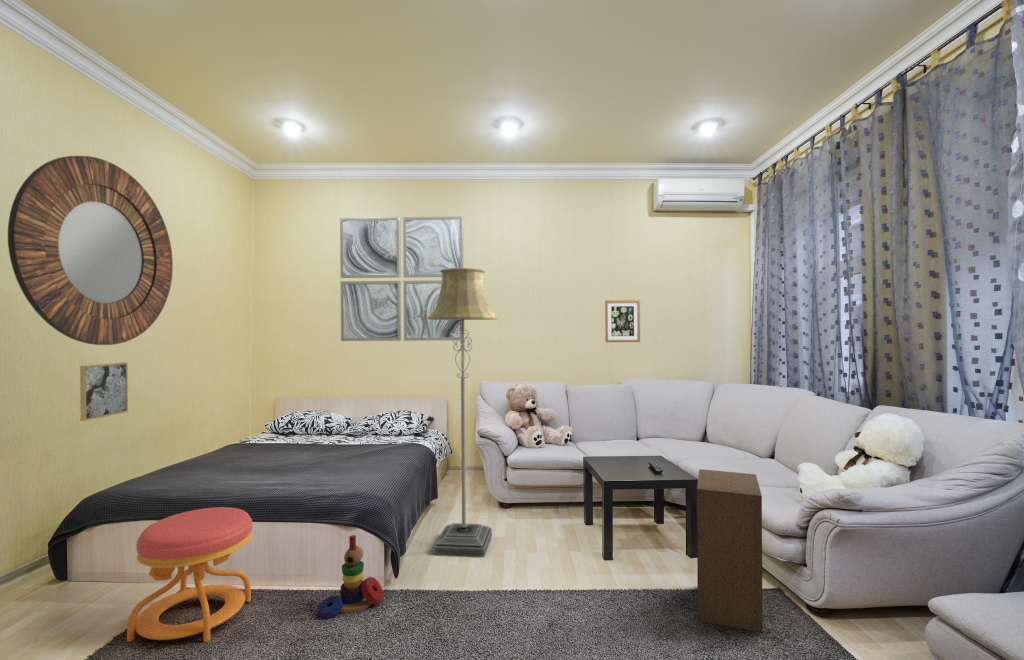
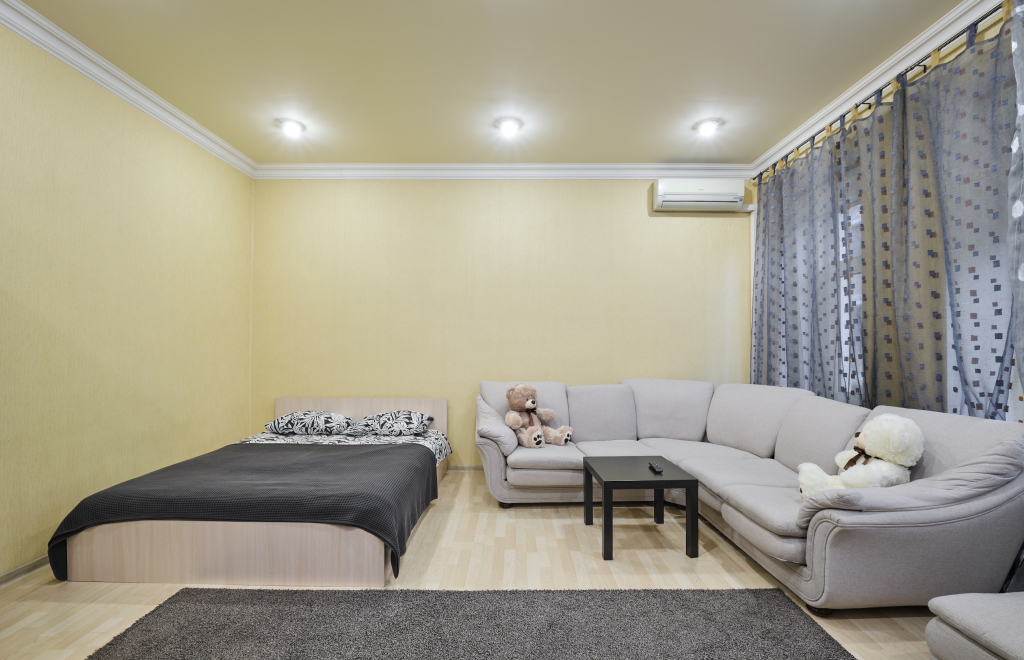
- home mirror (105, 253)
- wall art (622, 321)
- floor lamp (463, 407)
- speaker (728, 544)
- stacking toy (352, 571)
- stool (193, 570)
- wall art (105, 390)
- wall art (400, 277)
